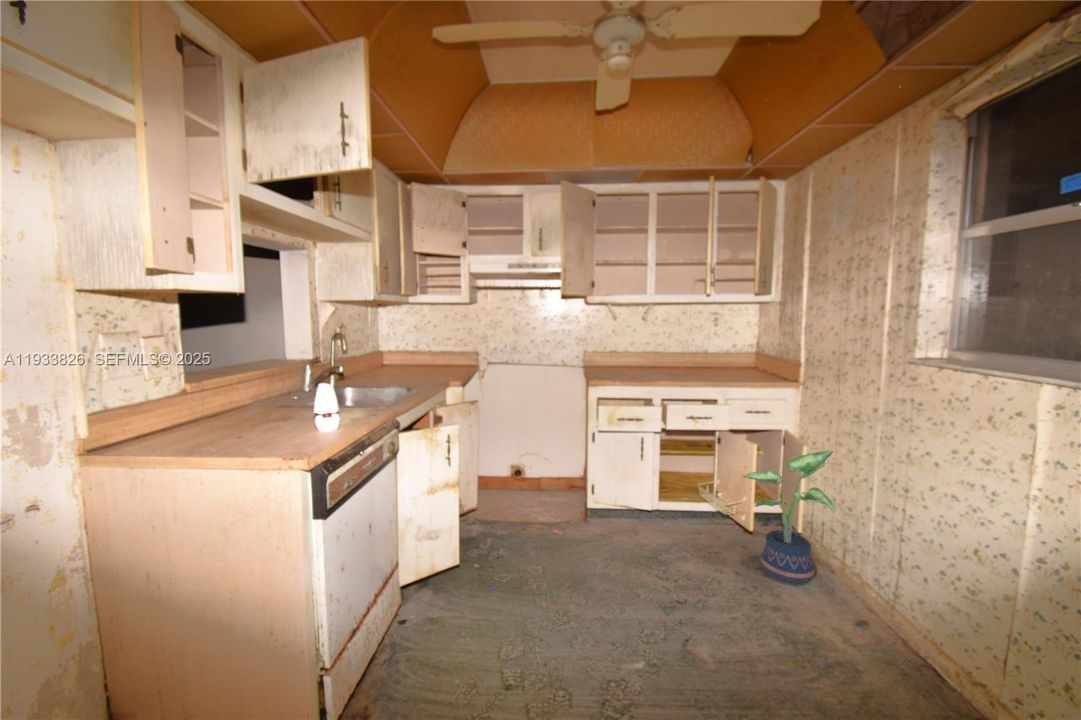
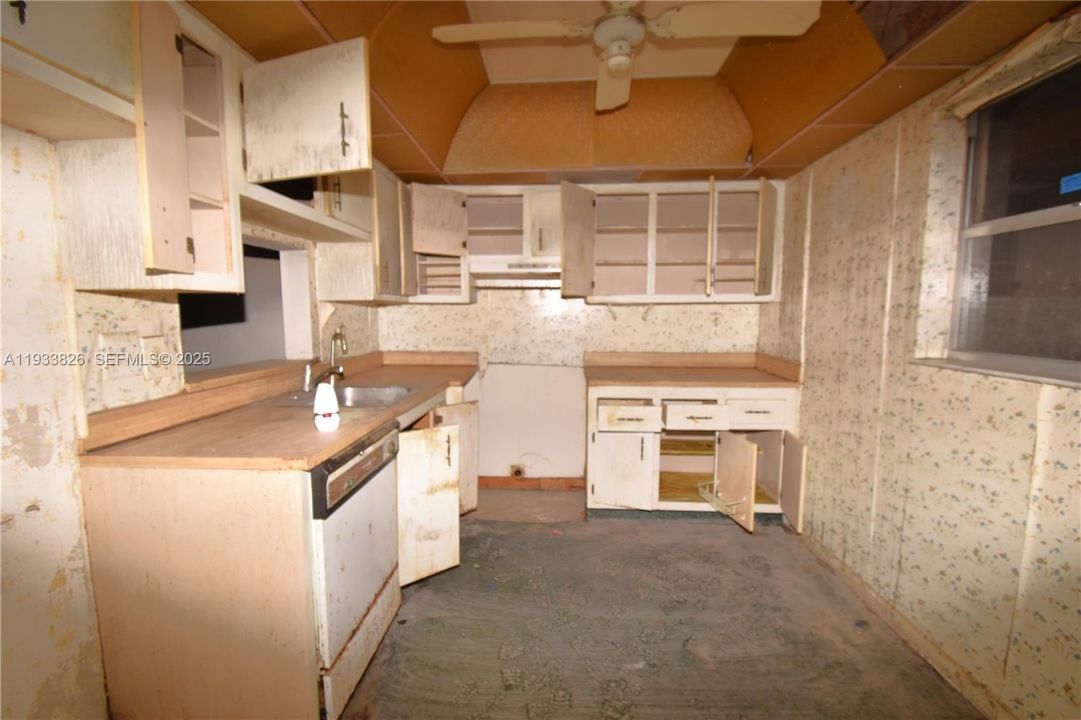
- potted plant (792, 518)
